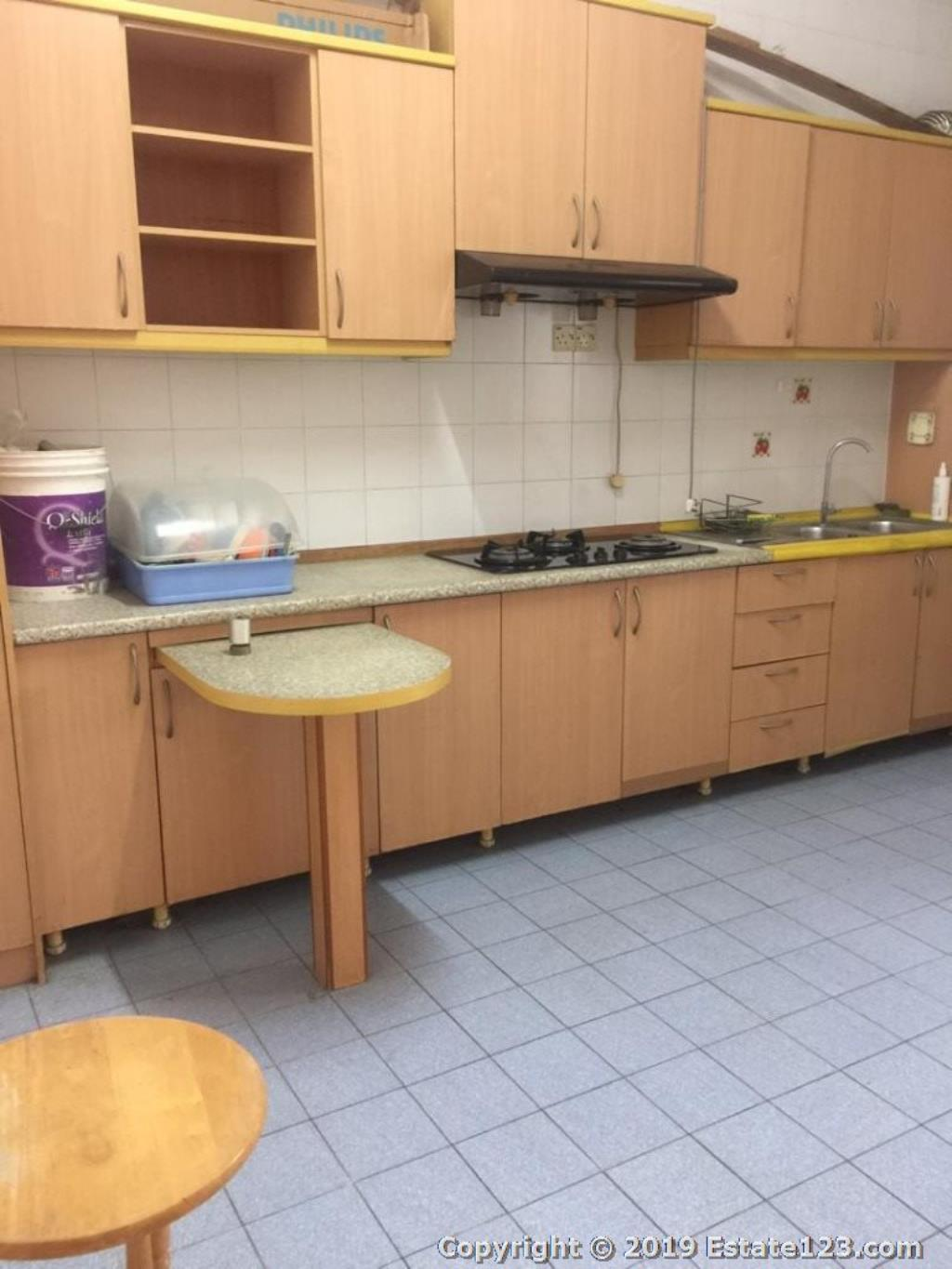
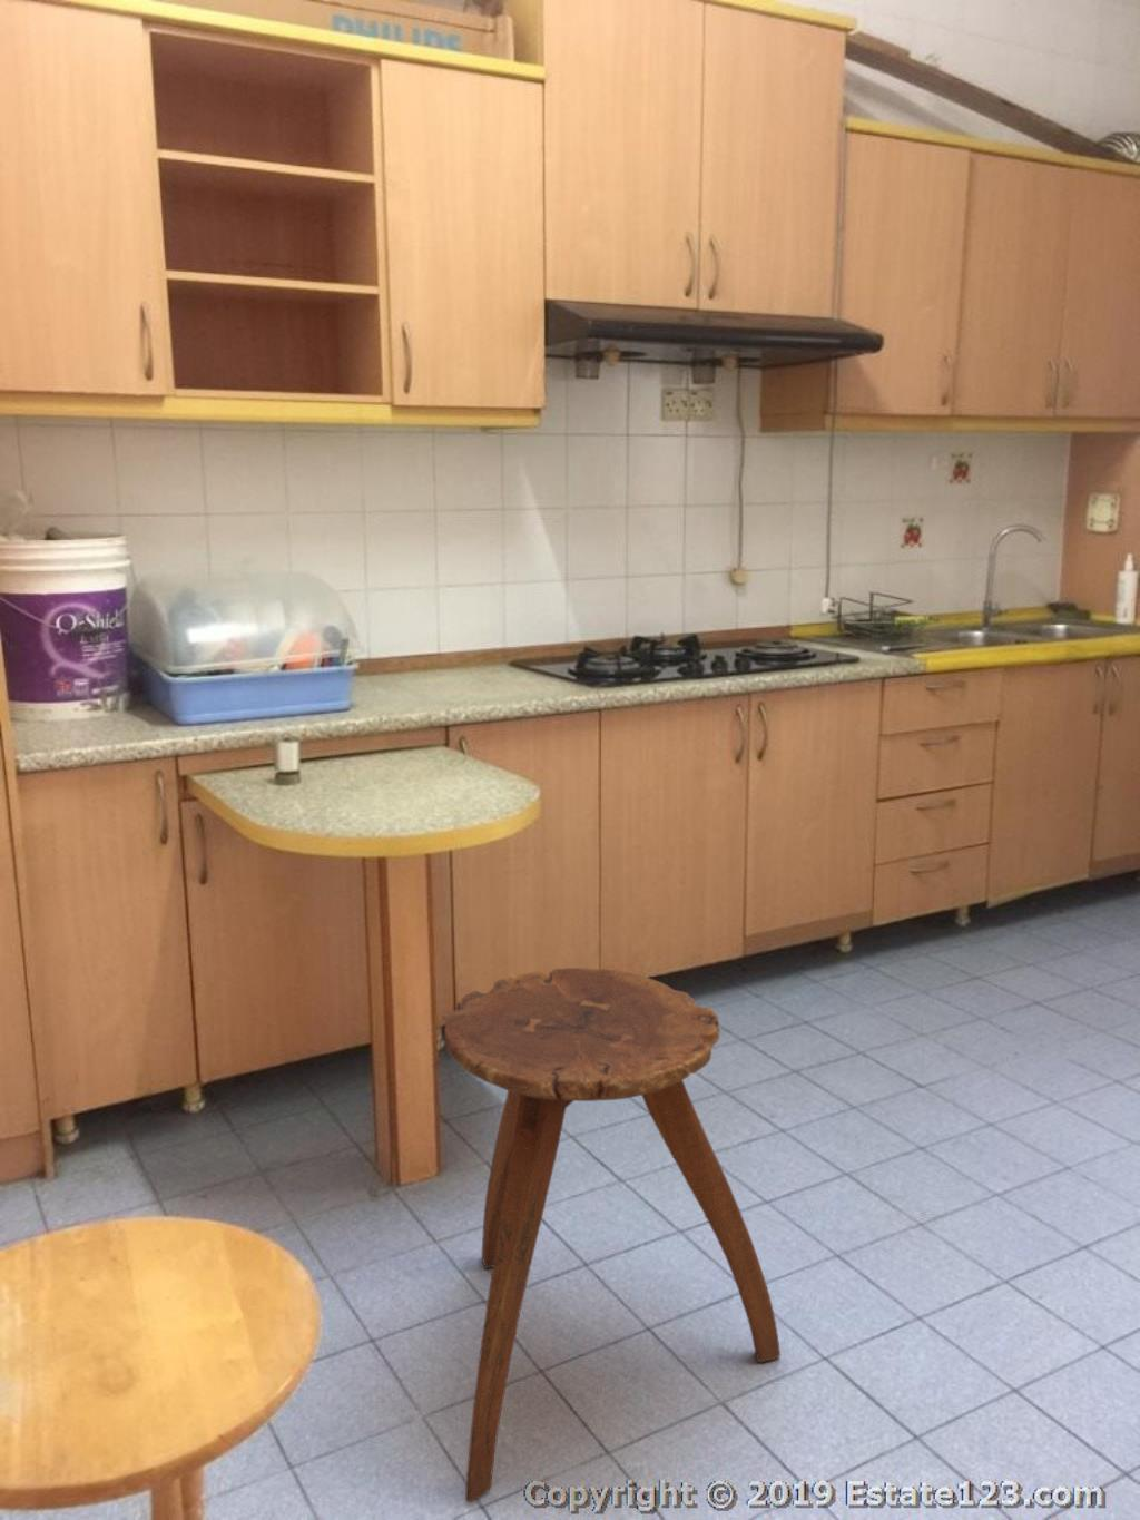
+ stool (544, 1205)
